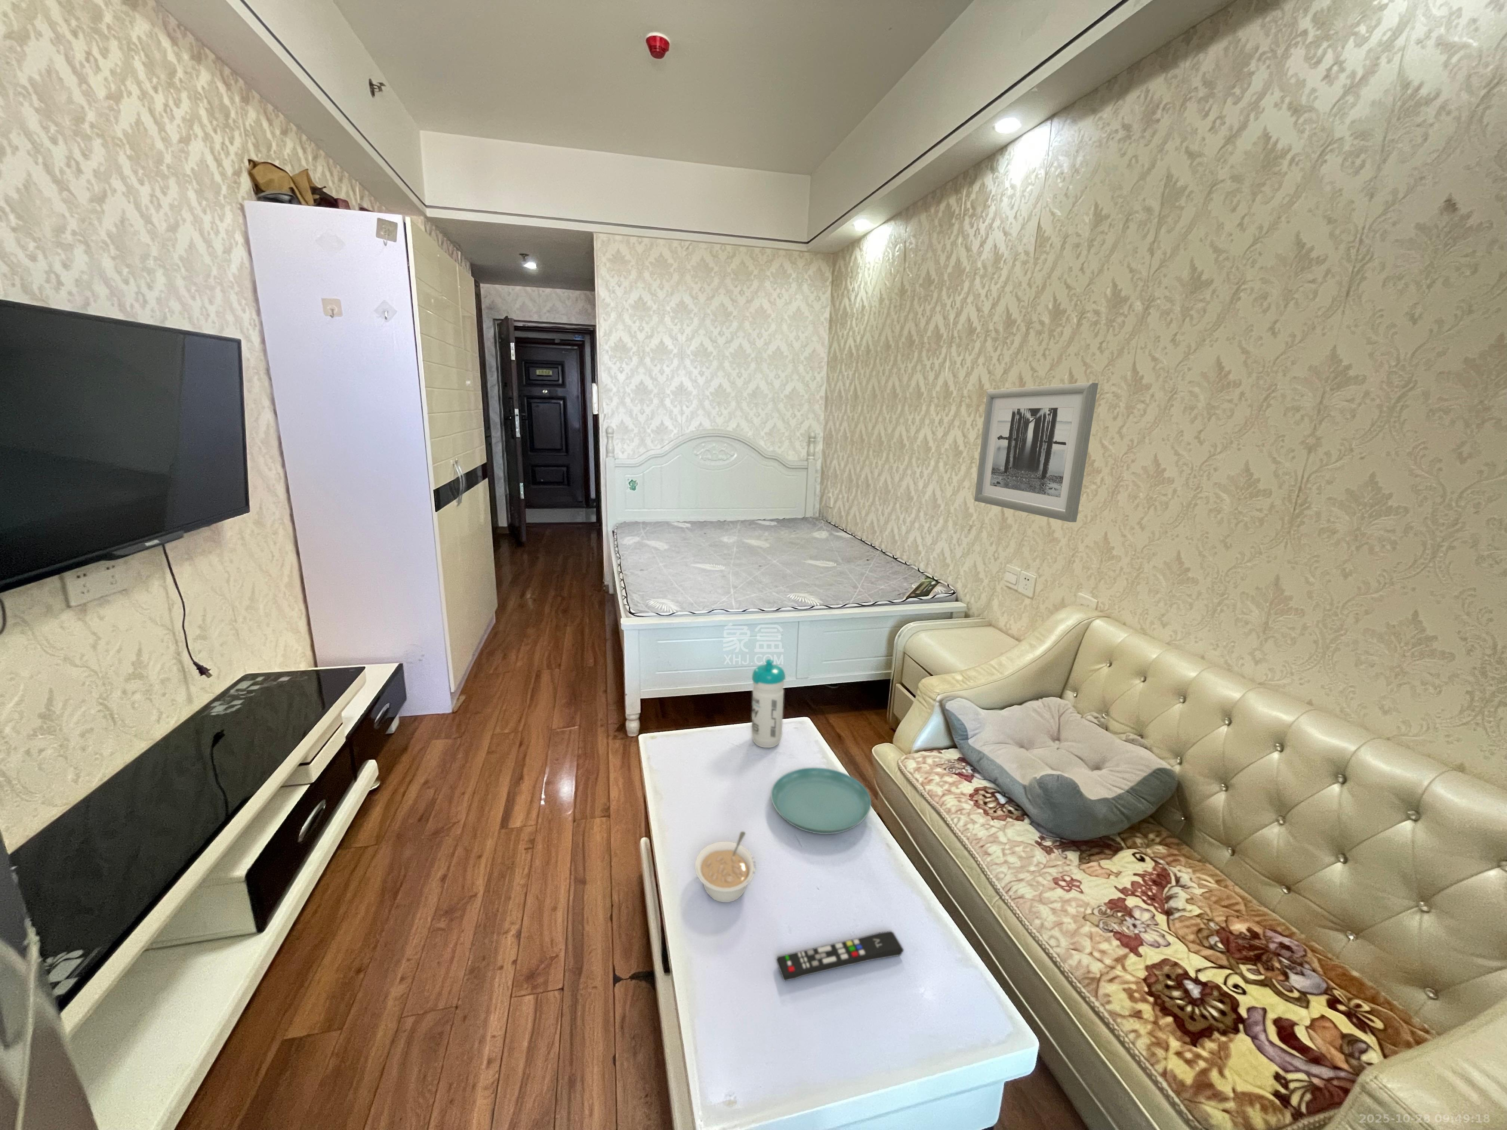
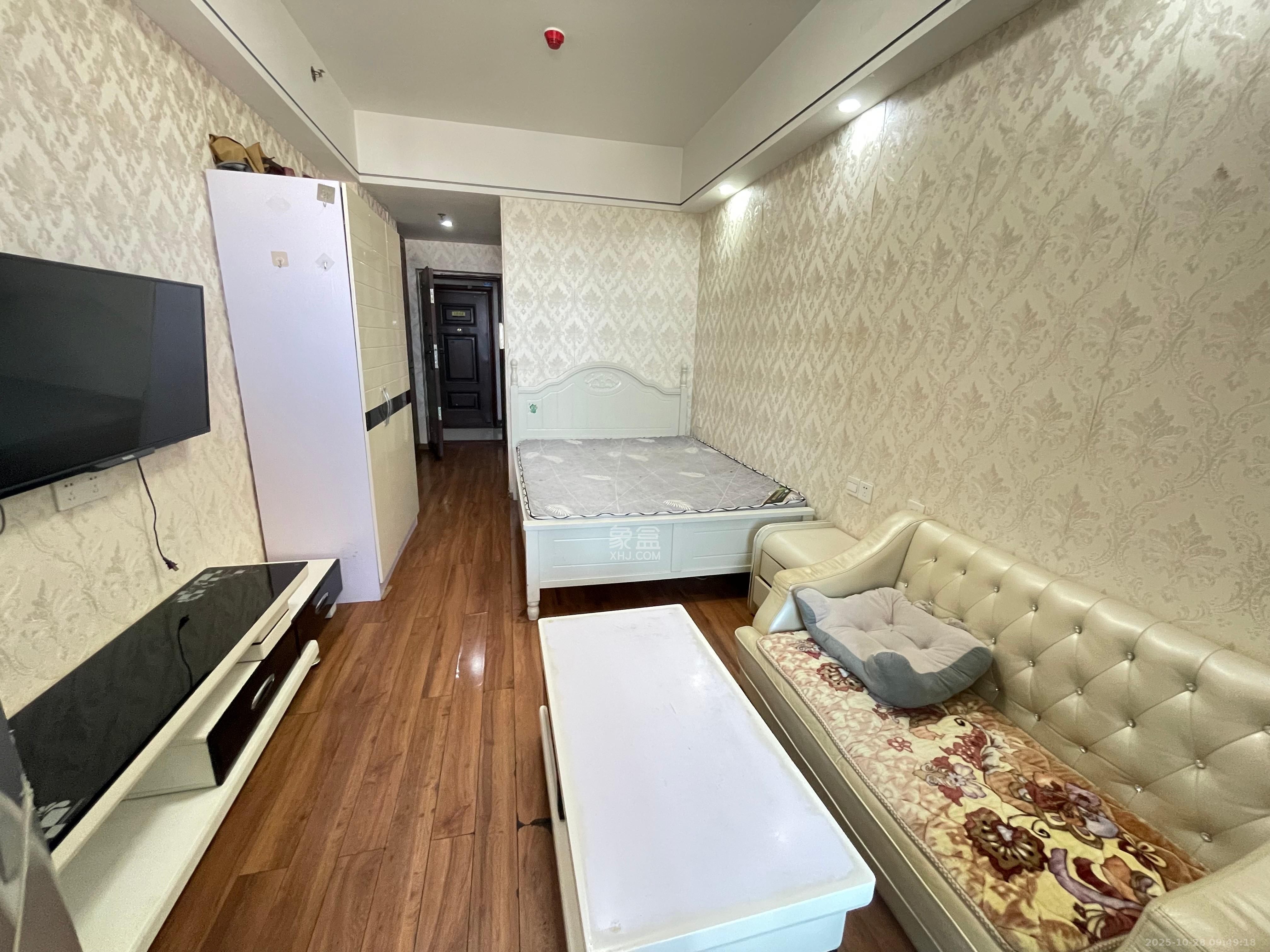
- wall art (1028, 450)
- legume (725, 871)
- water bottle (768, 702)
- saucer (820, 801)
- remote control (840, 954)
